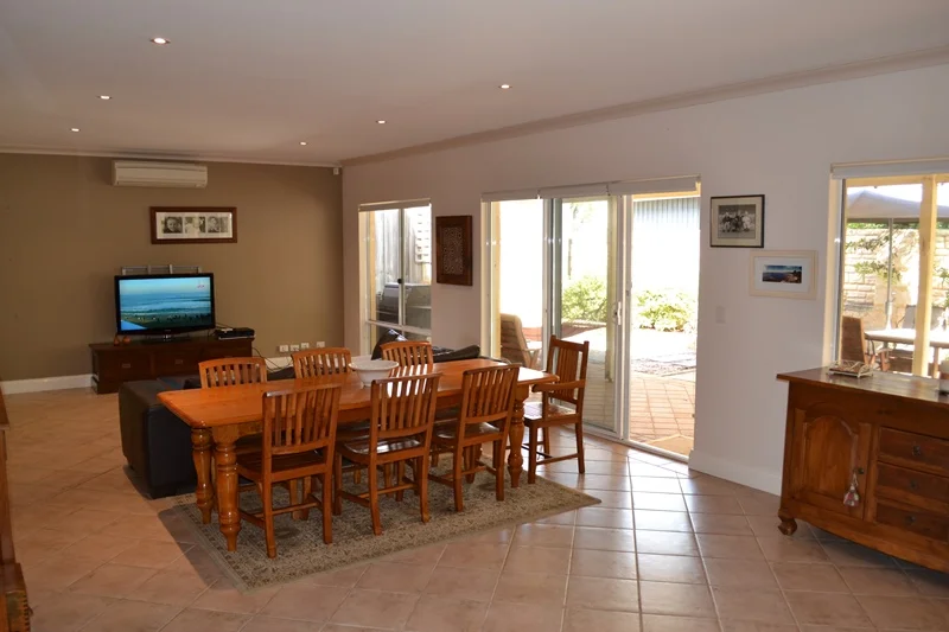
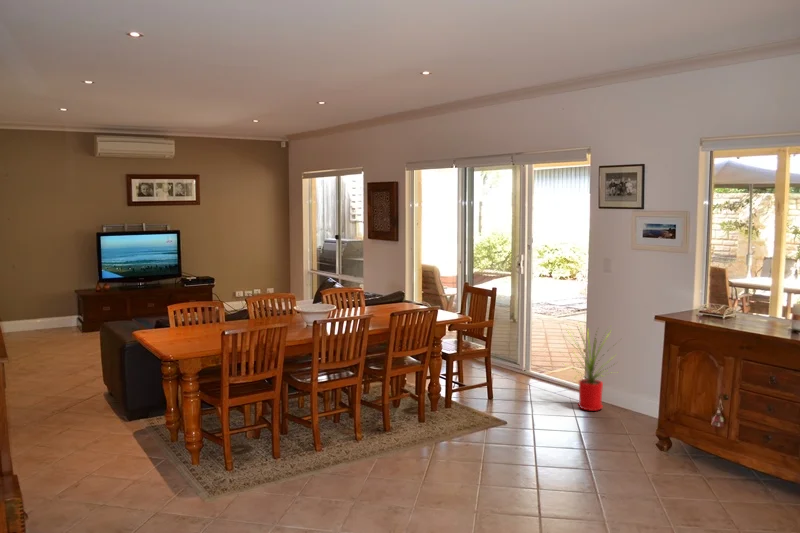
+ house plant (592, 365)
